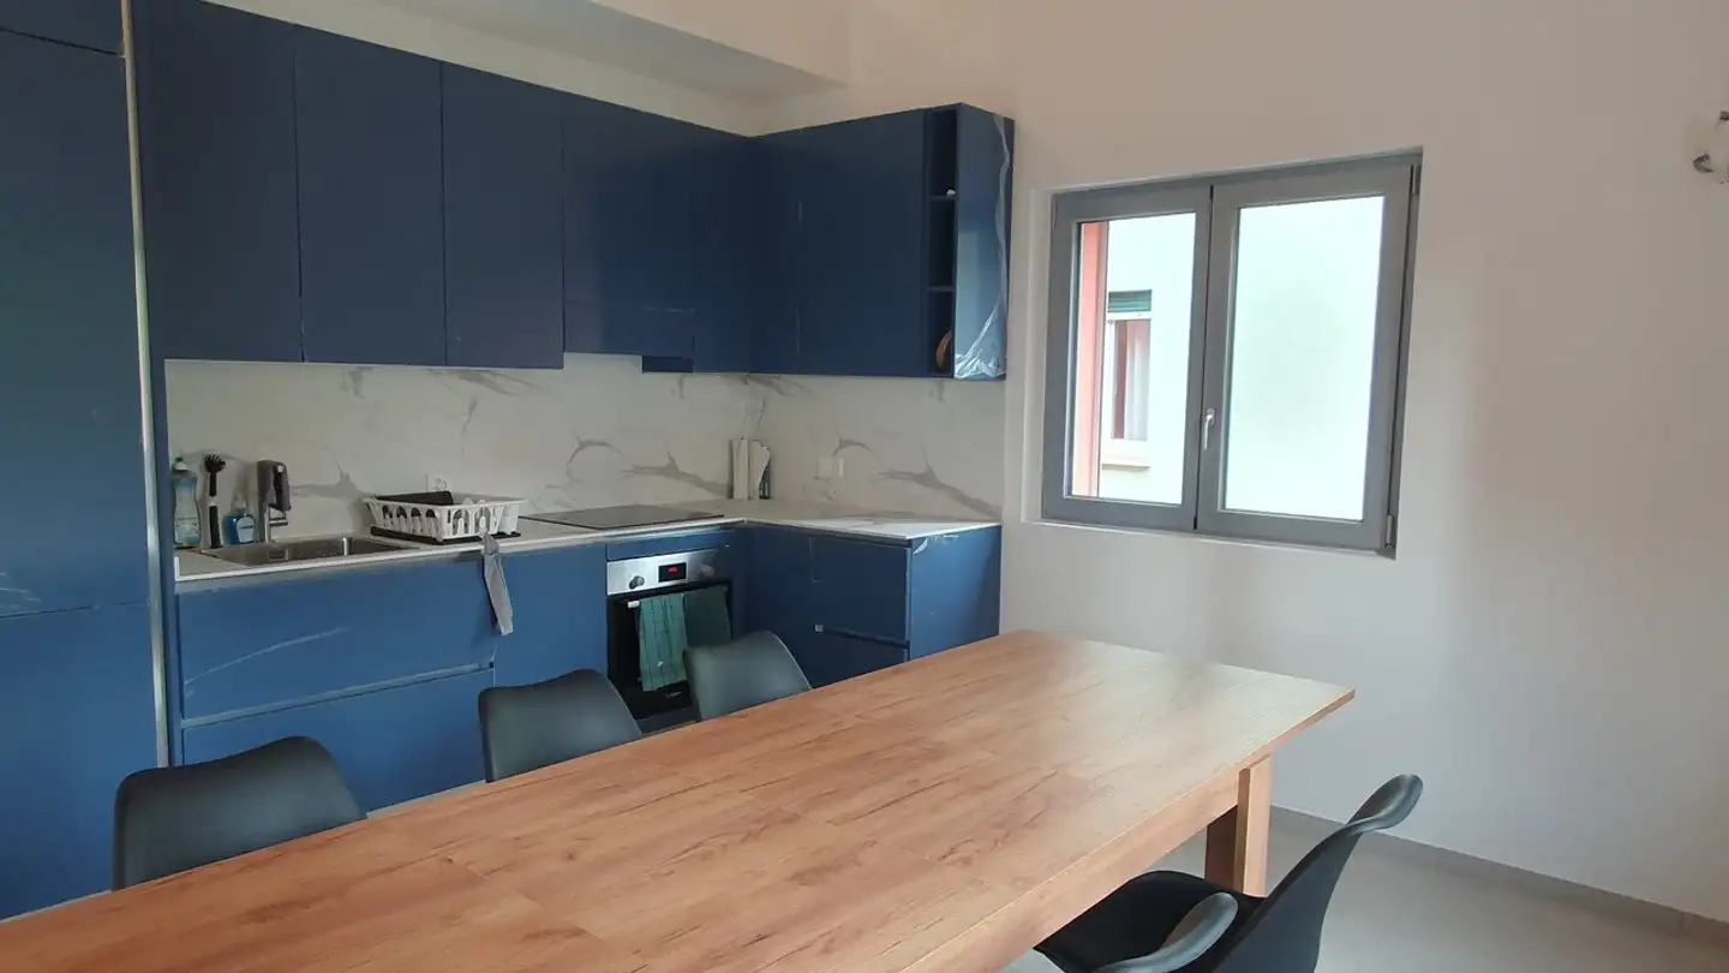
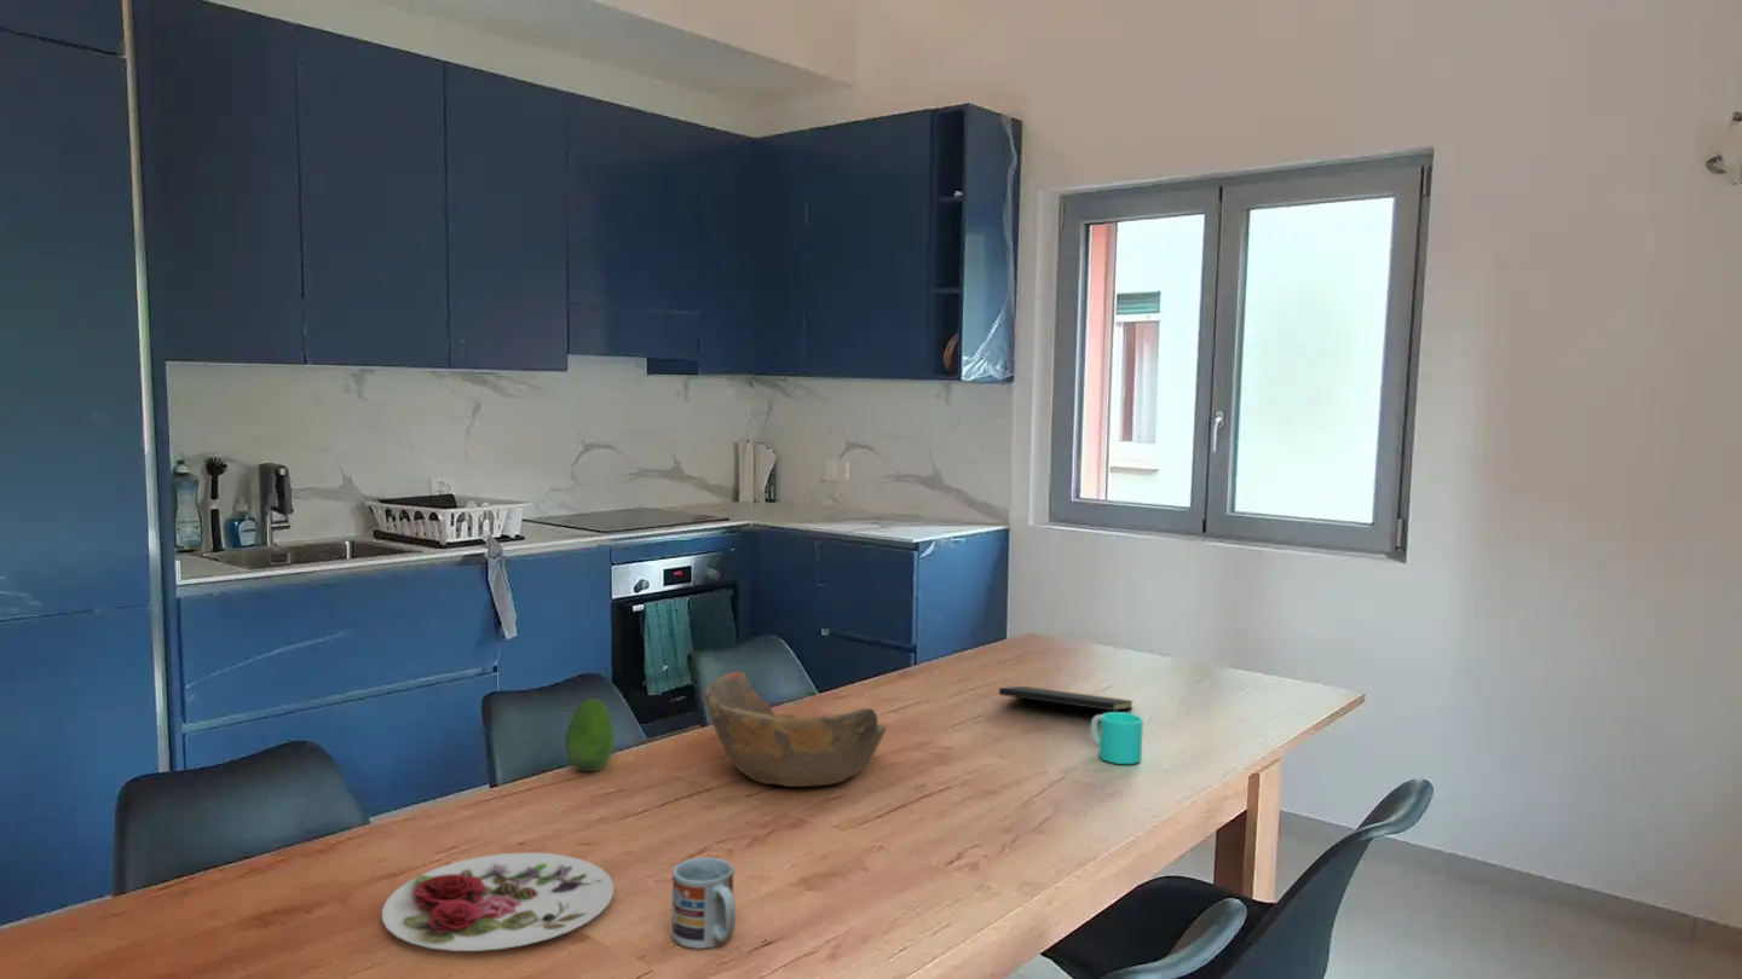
+ plate (501, 896)
+ cup (1114, 735)
+ bowl (792, 729)
+ notepad (1066, 697)
+ fruit (589, 734)
+ cup (709, 905)
